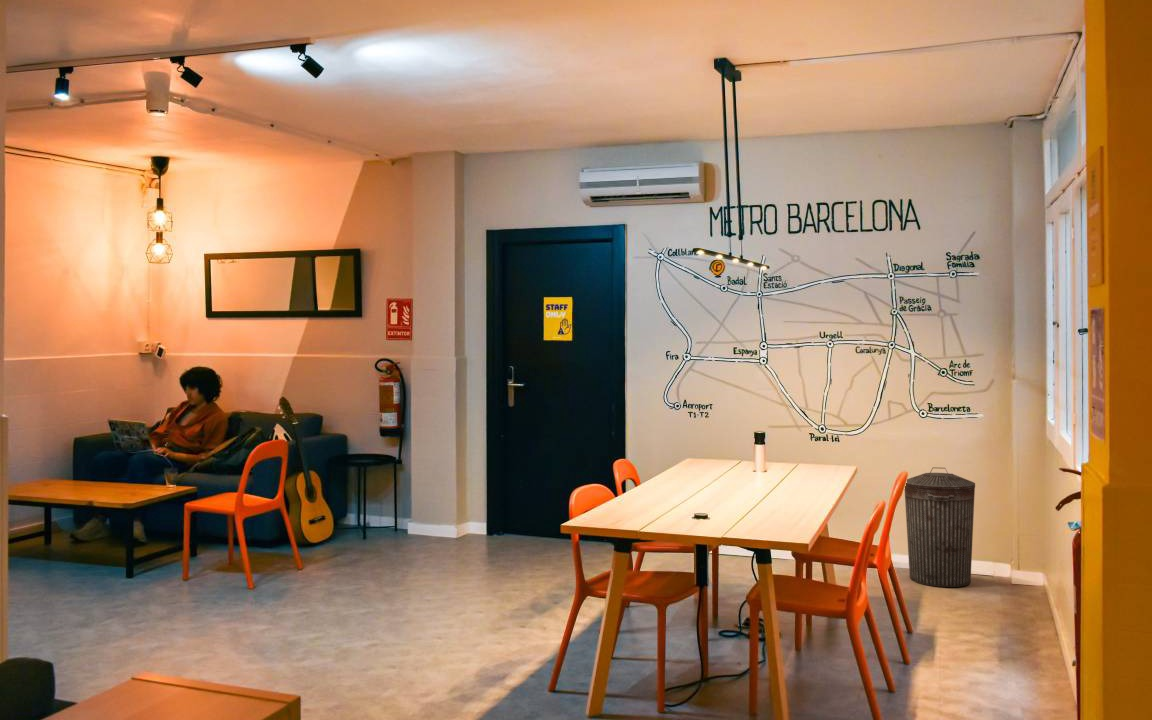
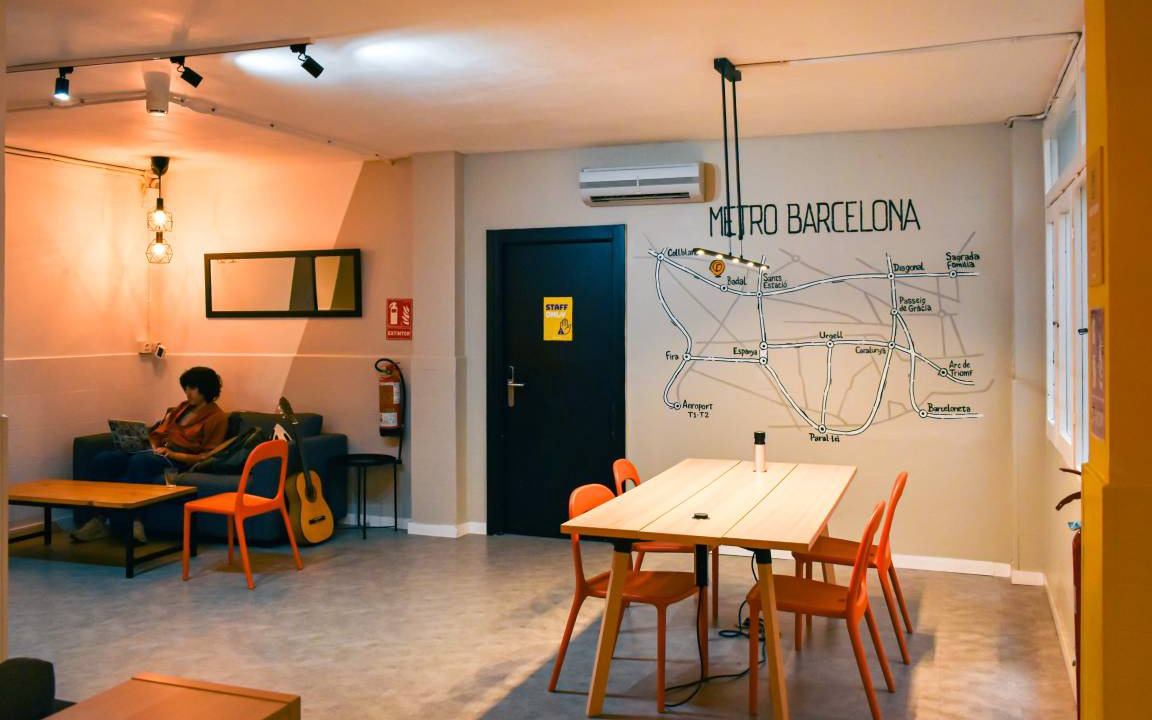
- trash can (939, 523)
